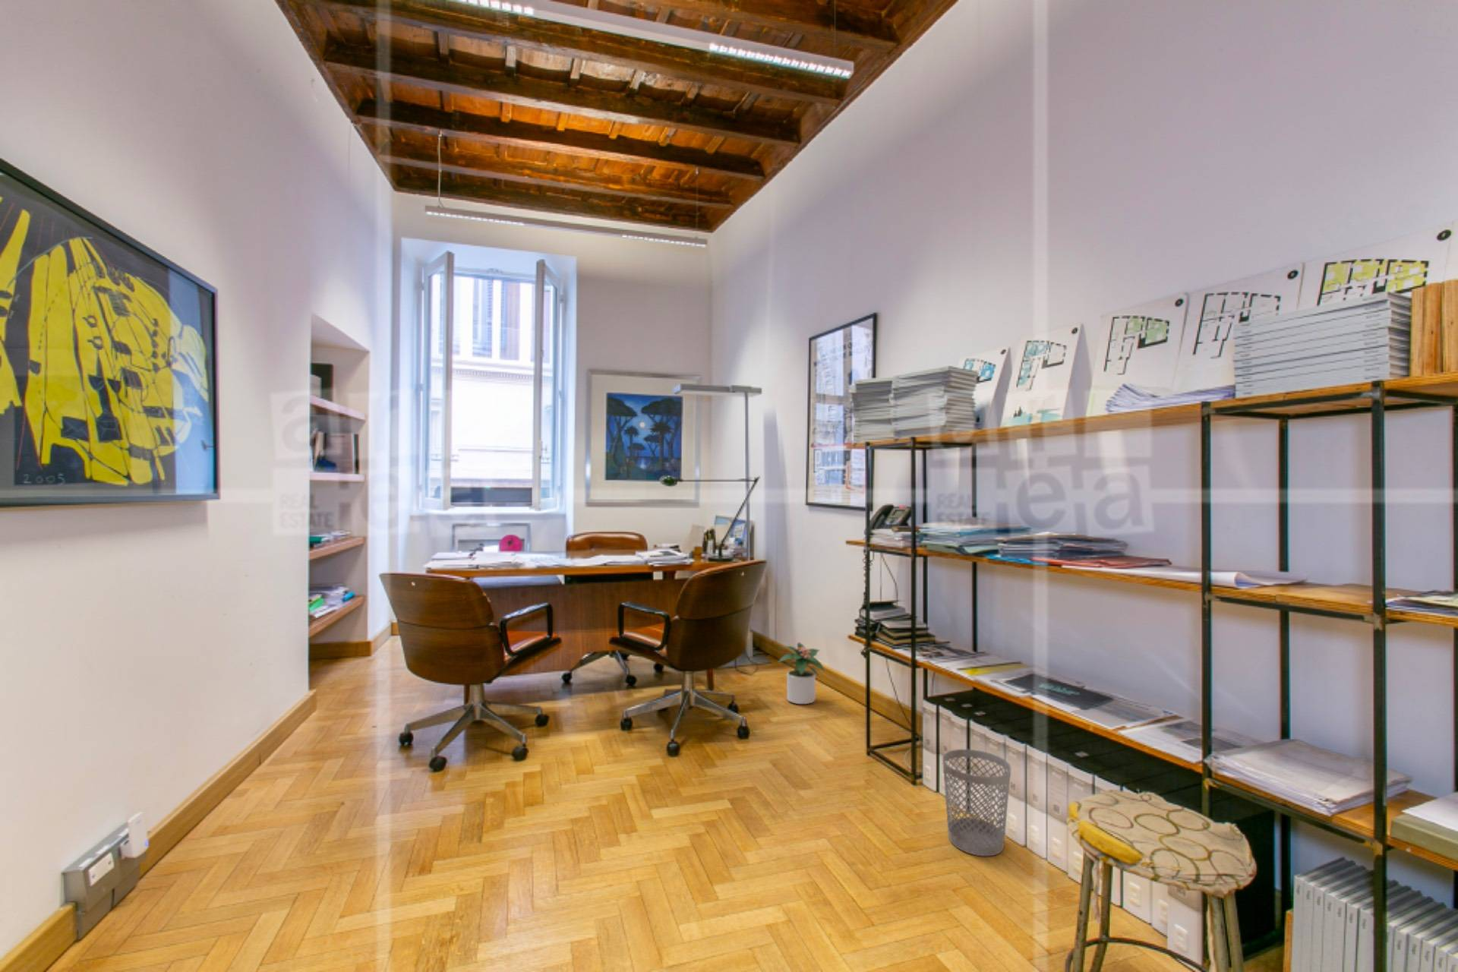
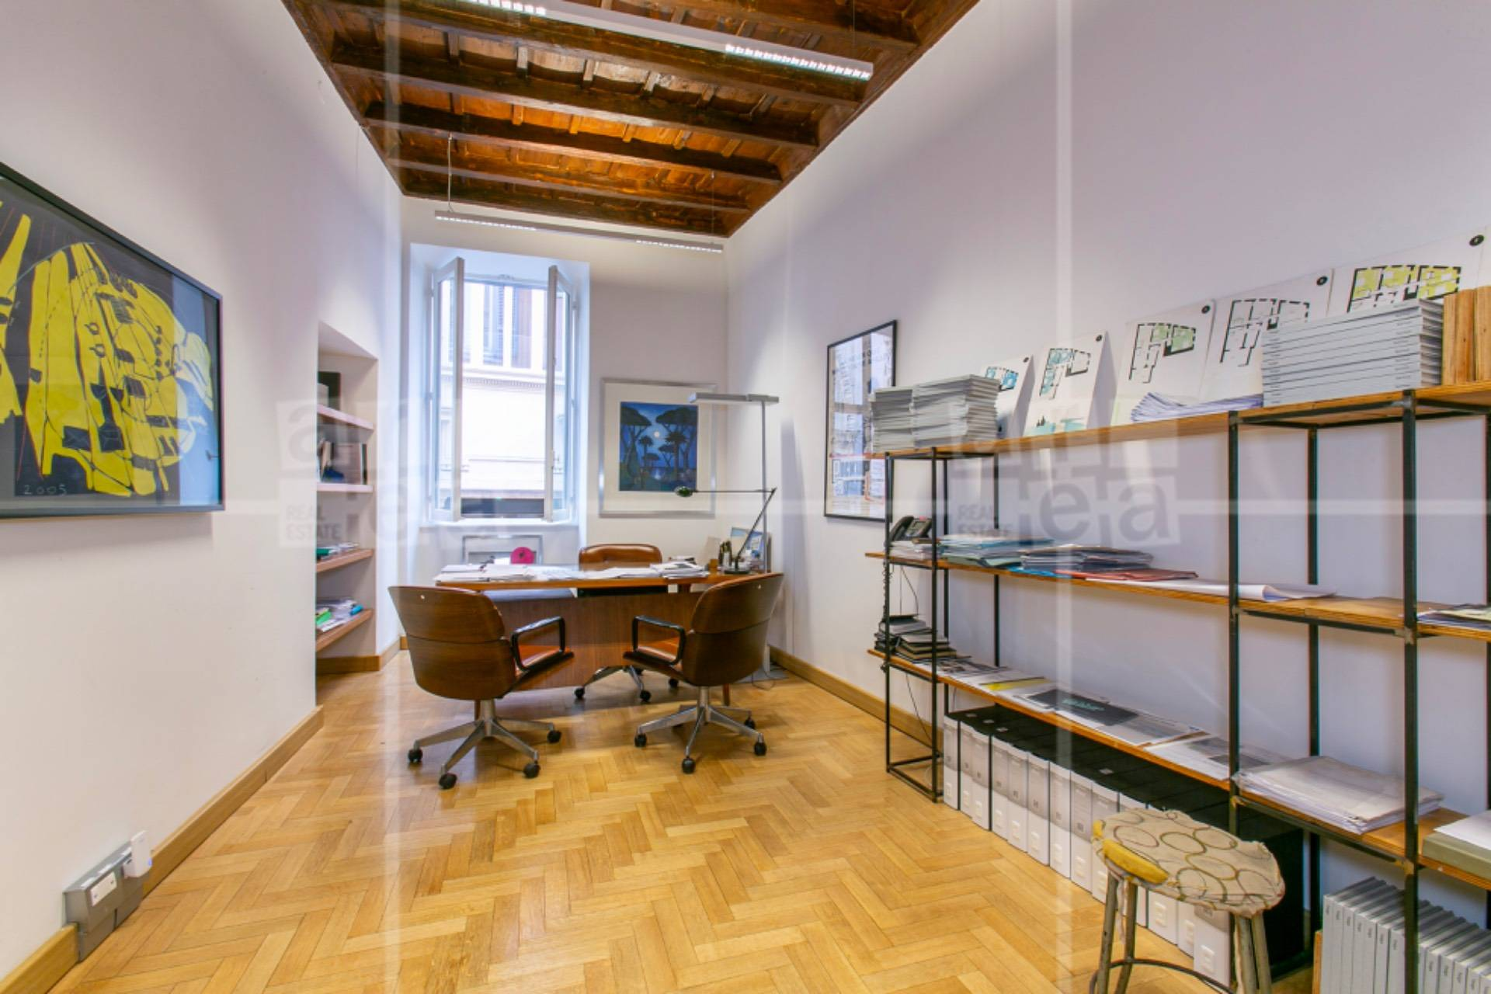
- wastebasket (975, 802)
- potted plant (802, 673)
